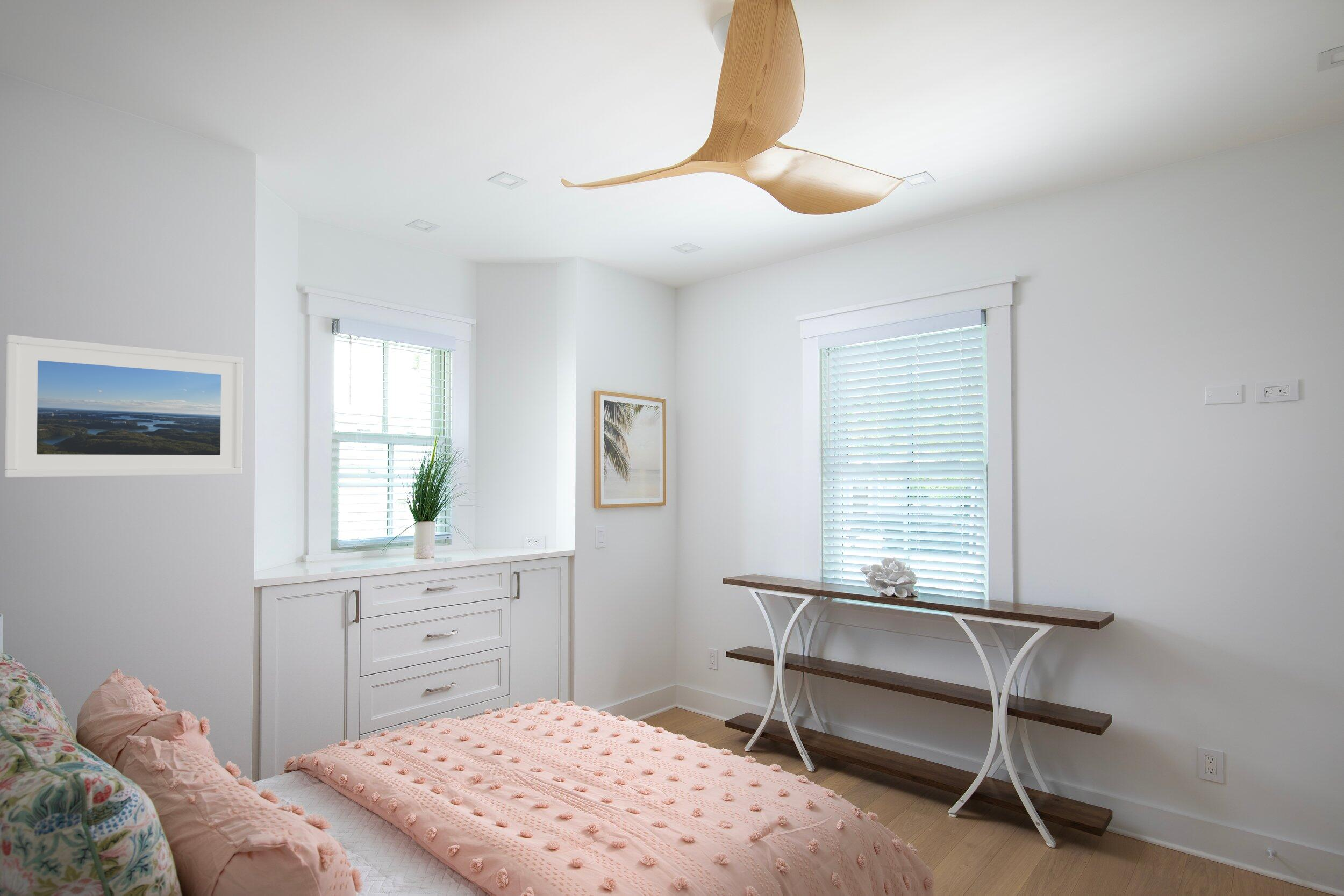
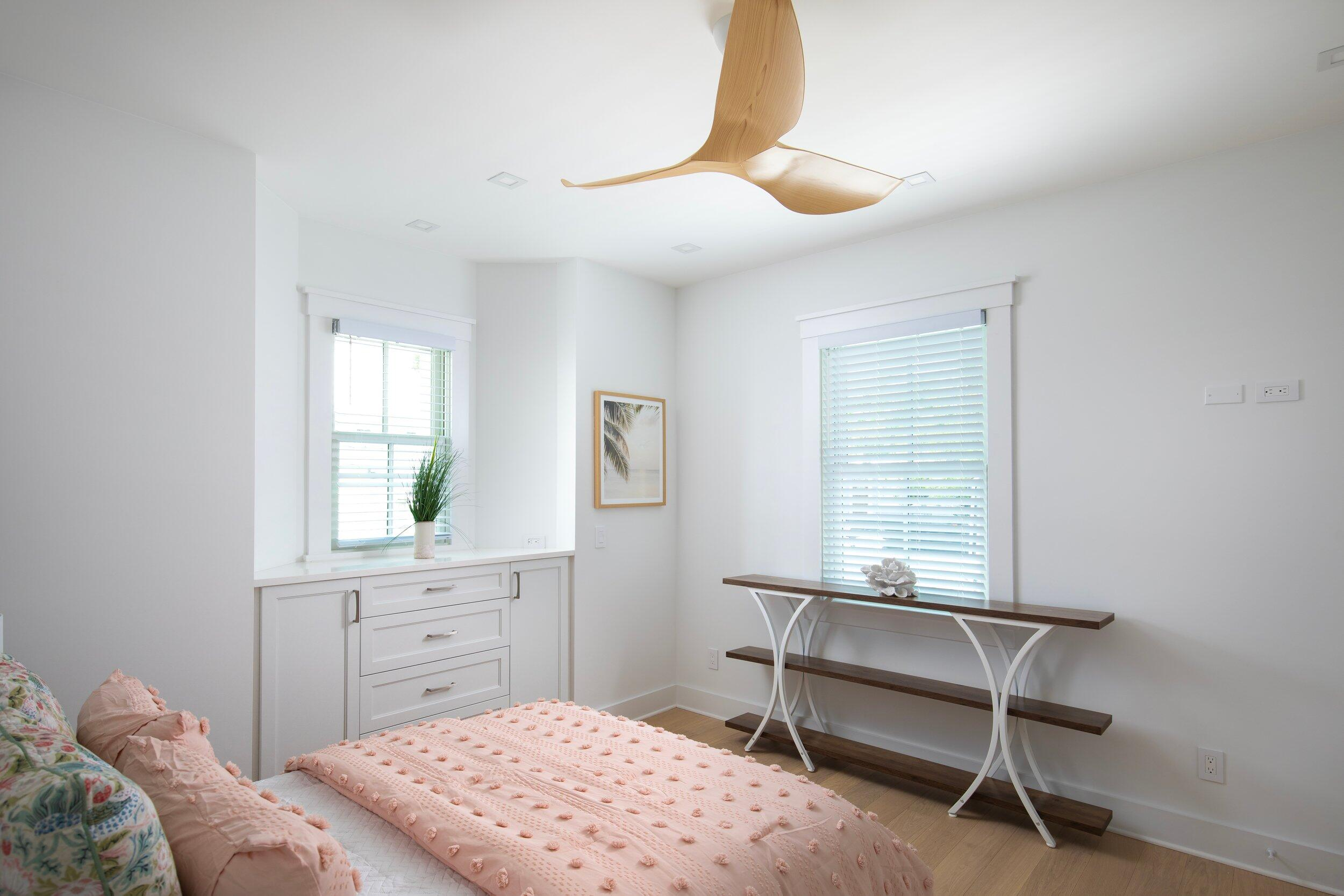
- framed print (135, 411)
